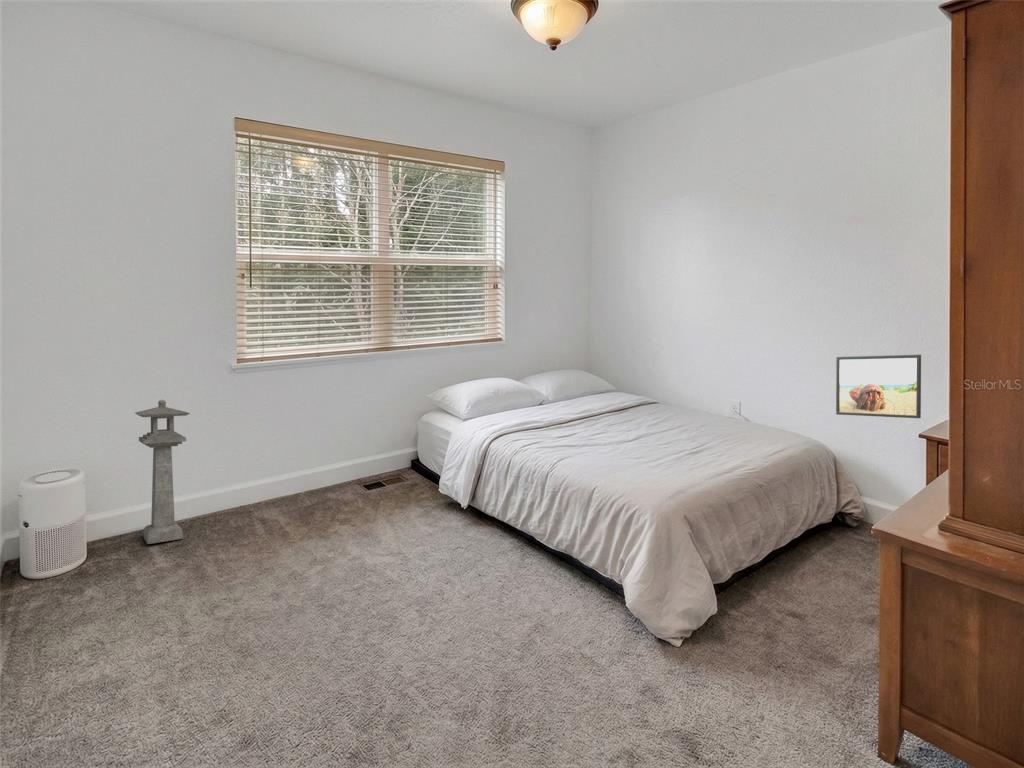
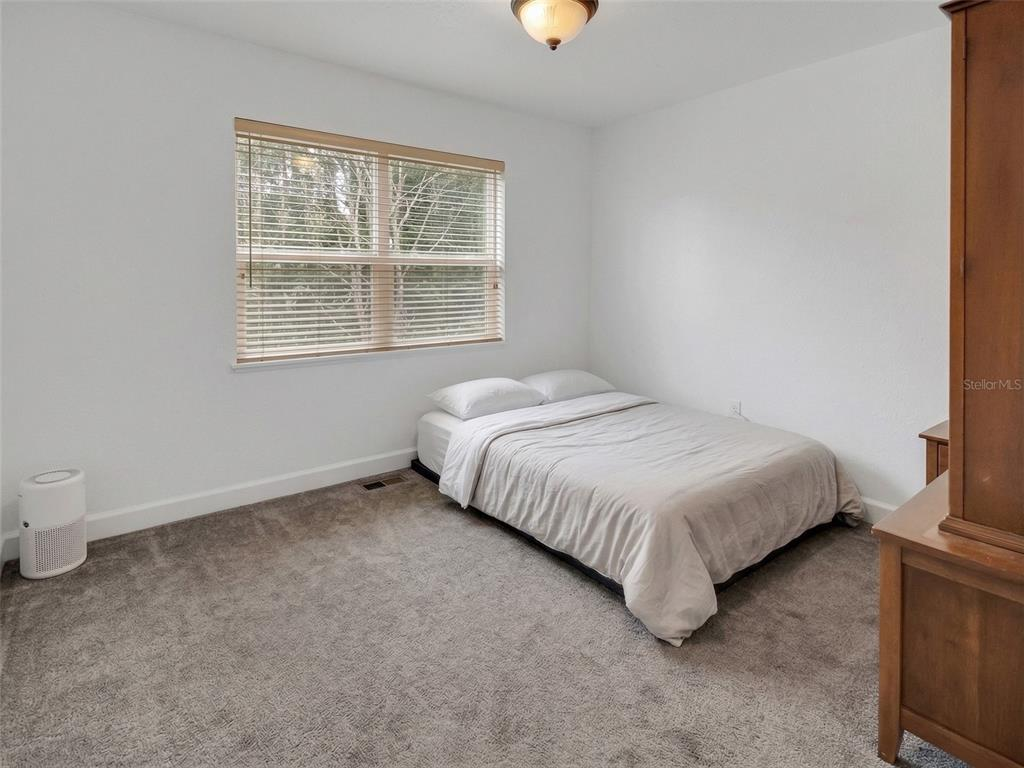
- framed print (876, 386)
- lantern (162, 468)
